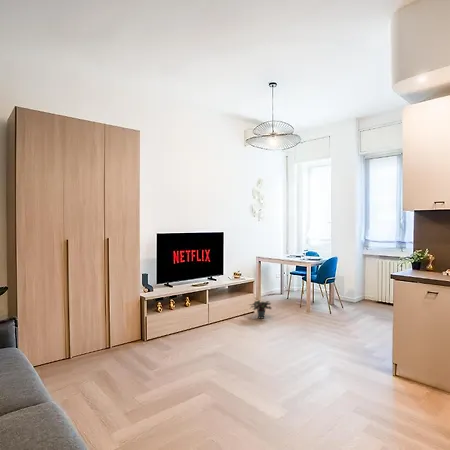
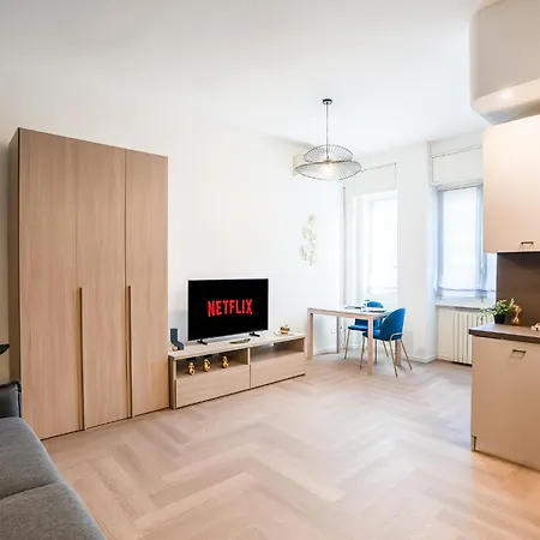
- potted plant (260, 309)
